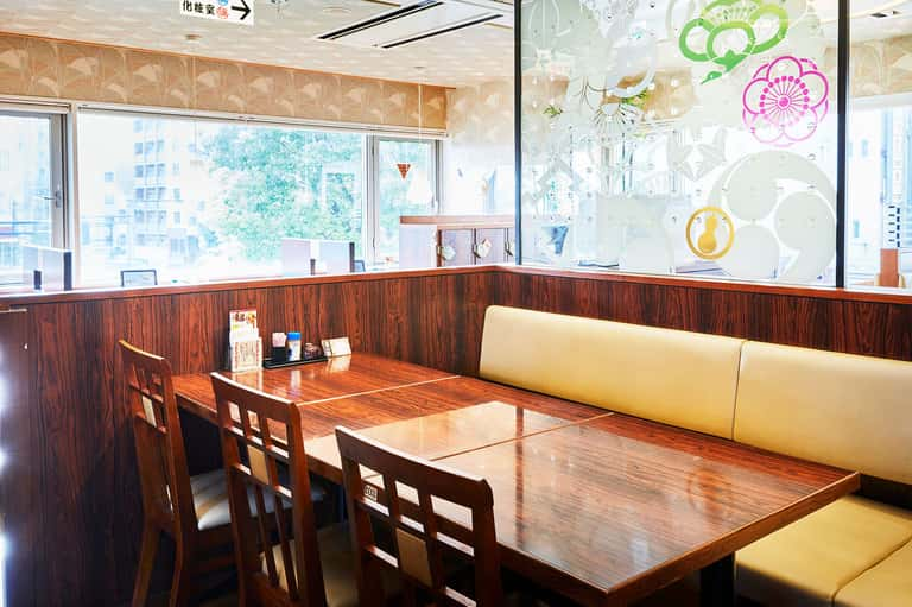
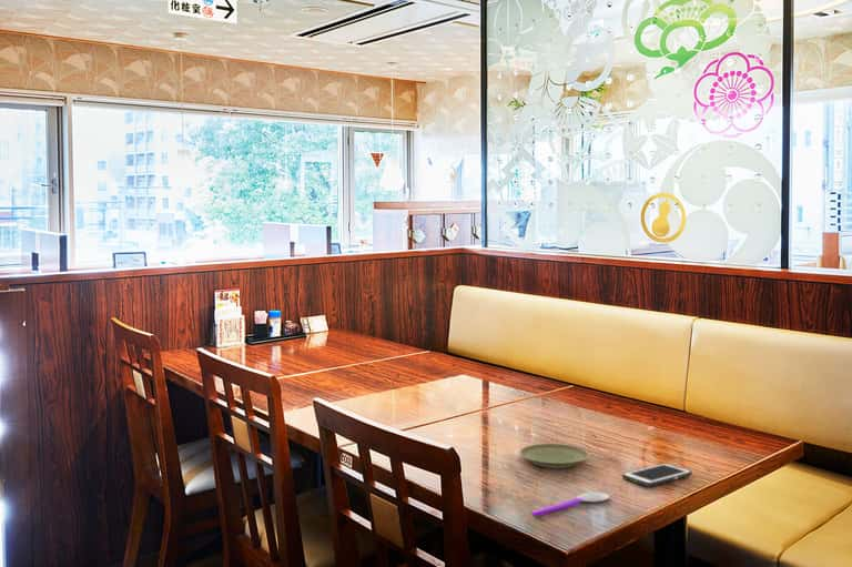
+ spoon (571, 502)
+ cell phone (657, 474)
+ plate (554, 456)
